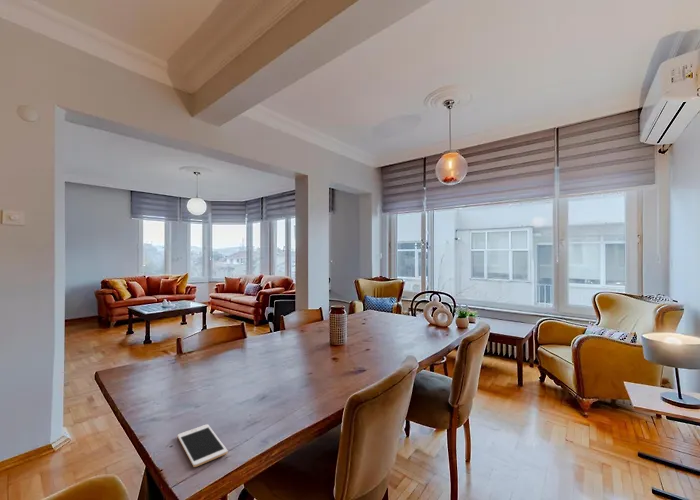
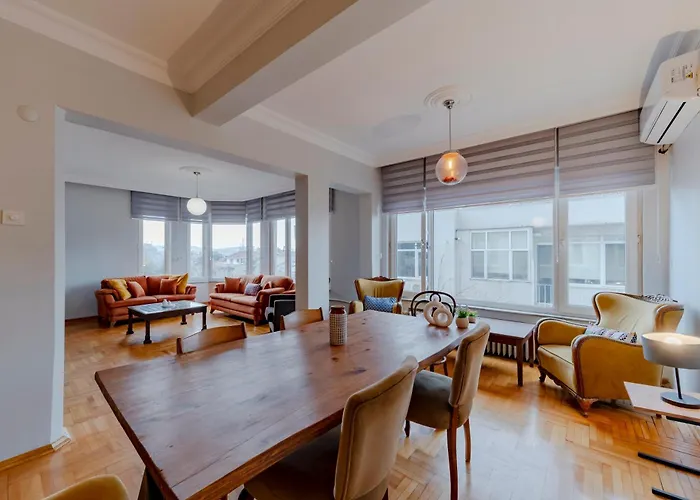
- cell phone (201, 443)
